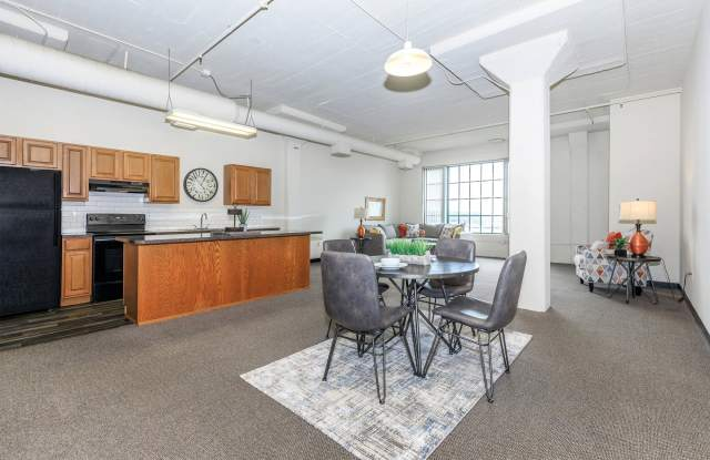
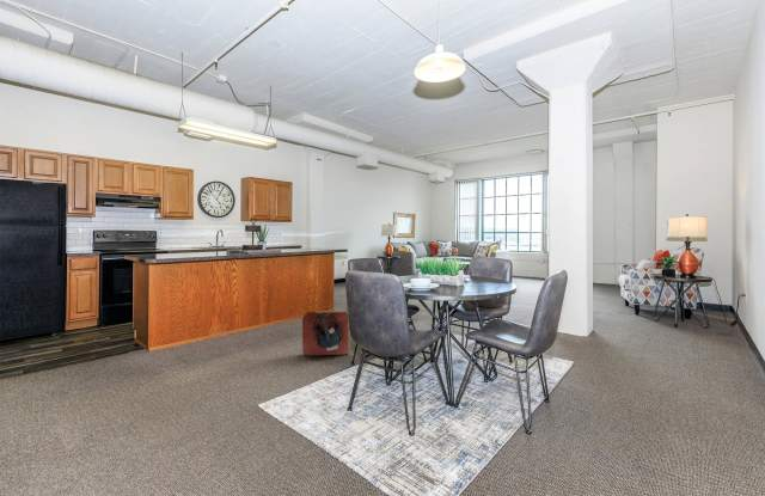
+ backpack (324, 335)
